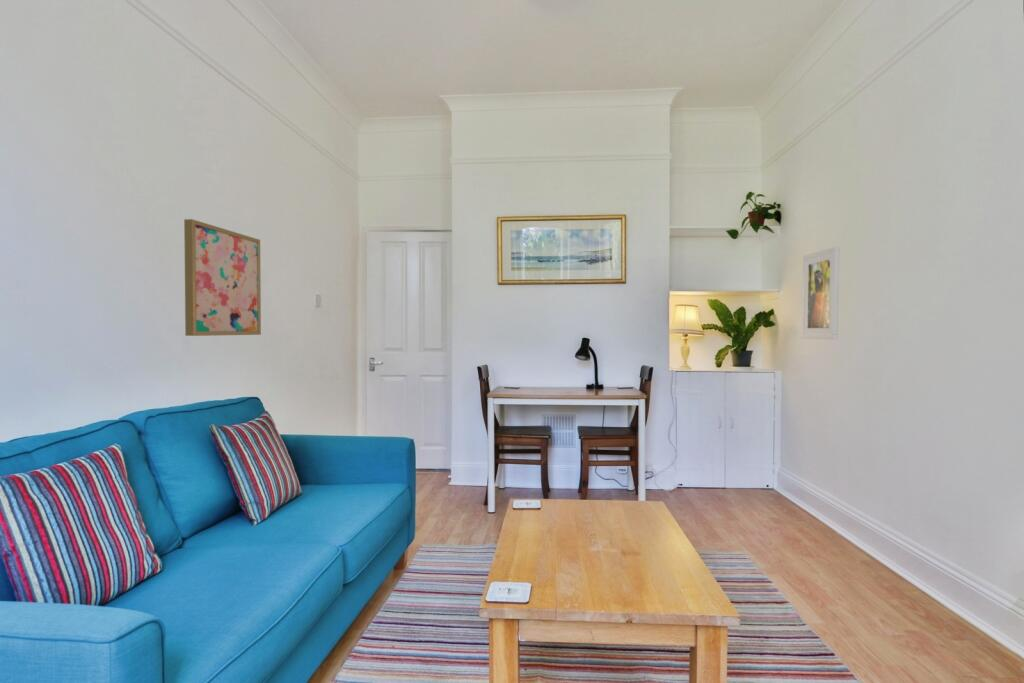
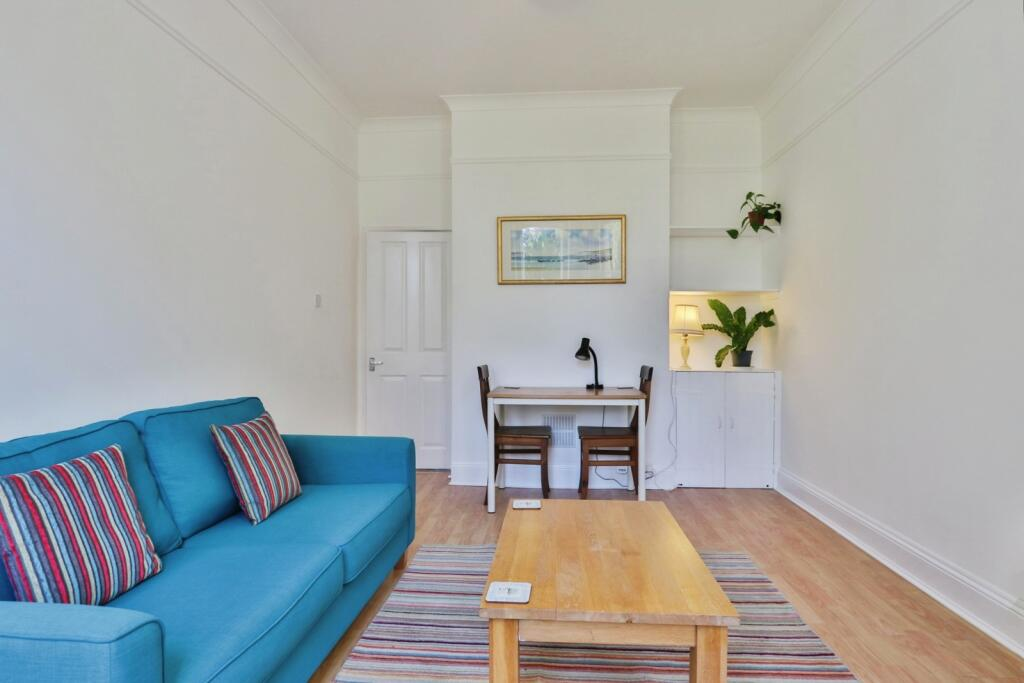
- wall art (226, 283)
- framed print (819, 295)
